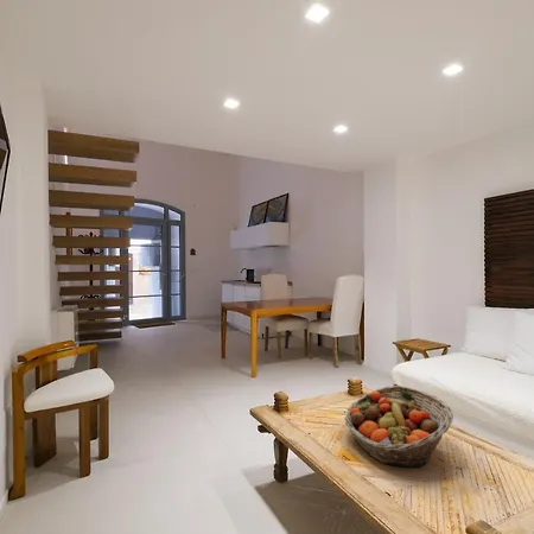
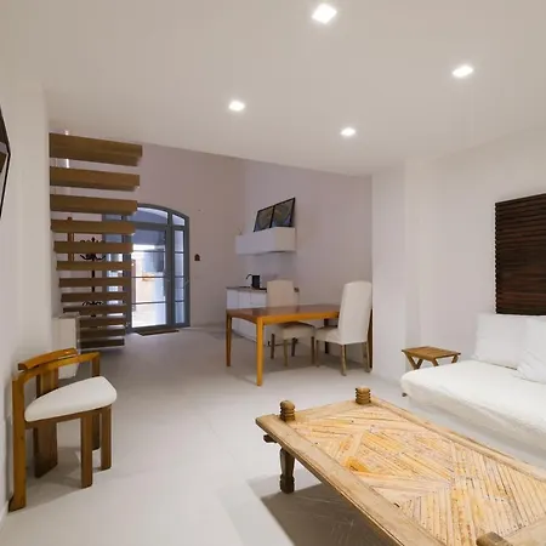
- fruit basket (395, 422)
